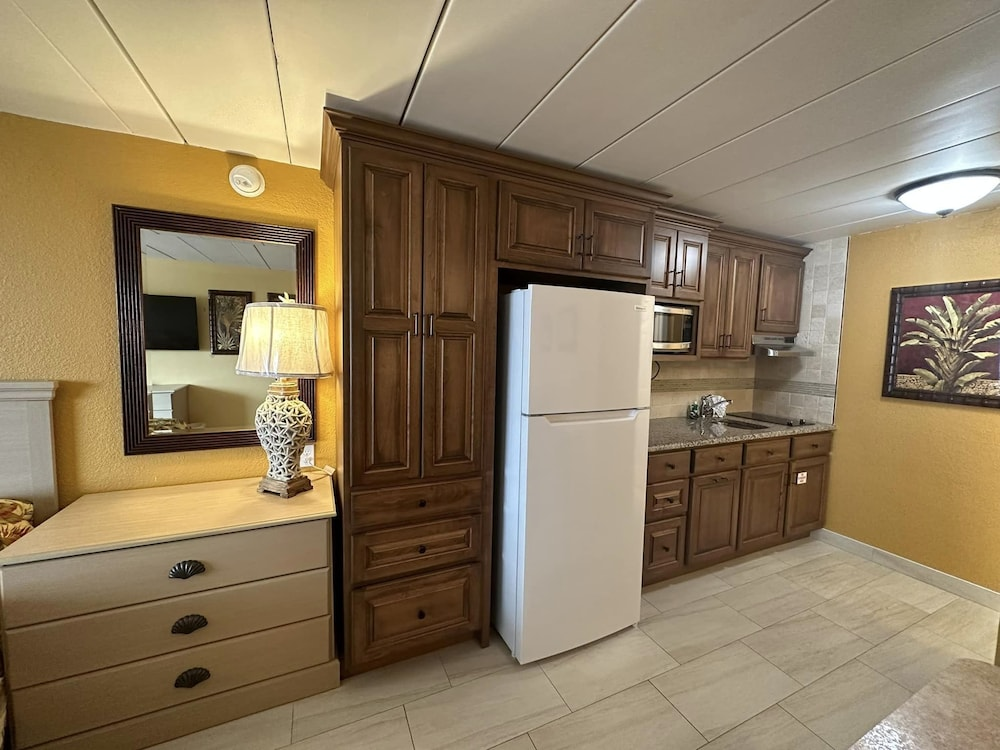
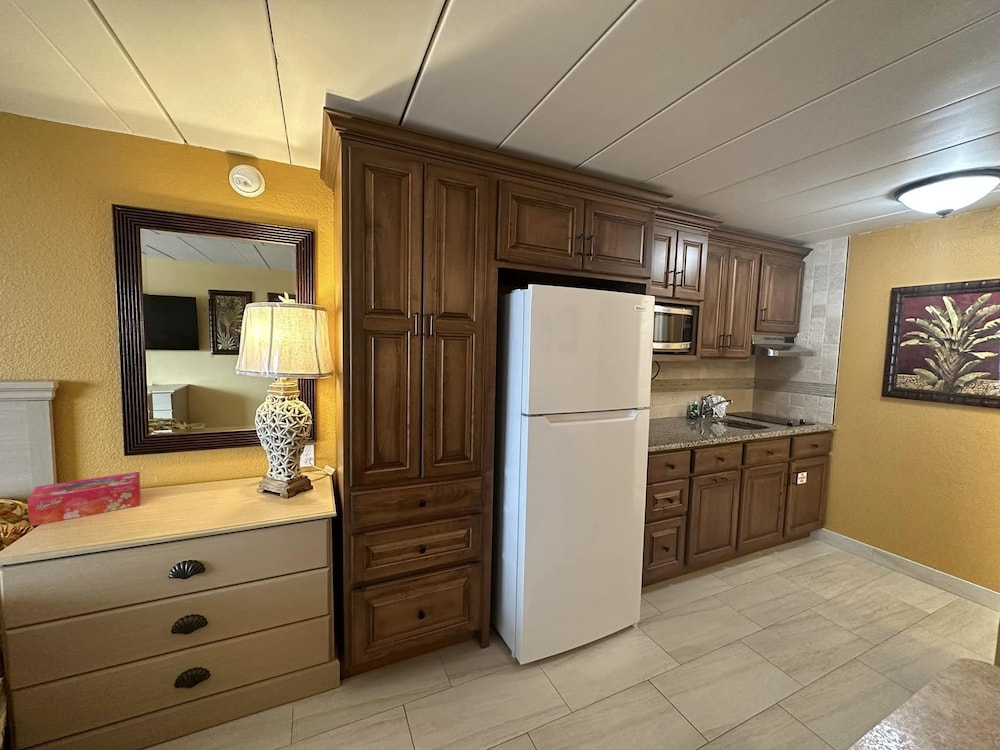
+ tissue box (89, 496)
